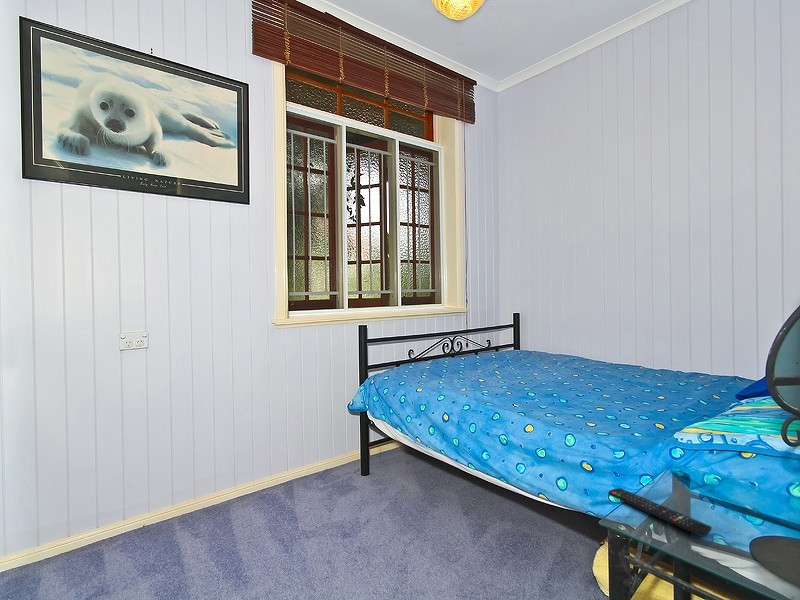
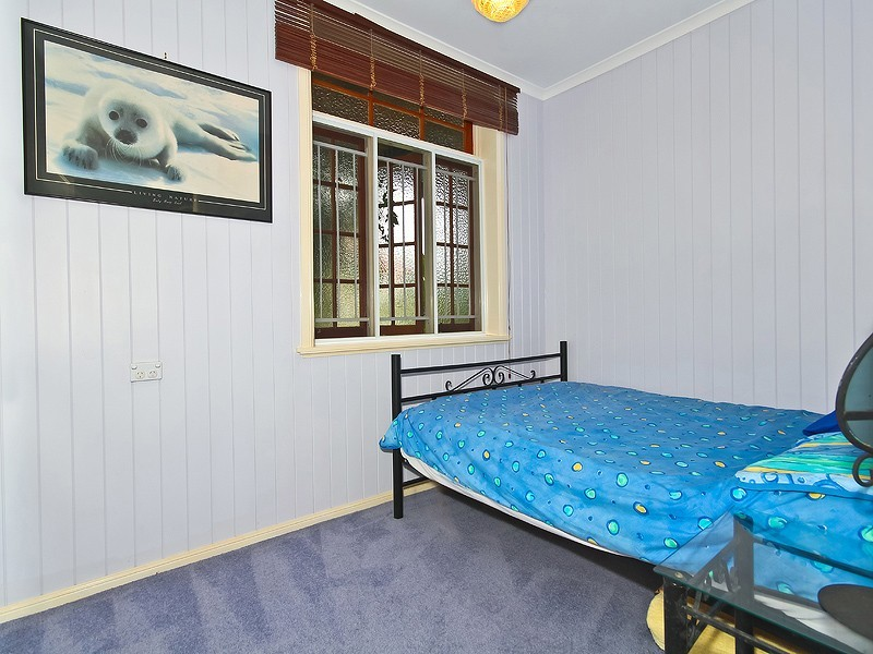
- remote control (654, 510)
